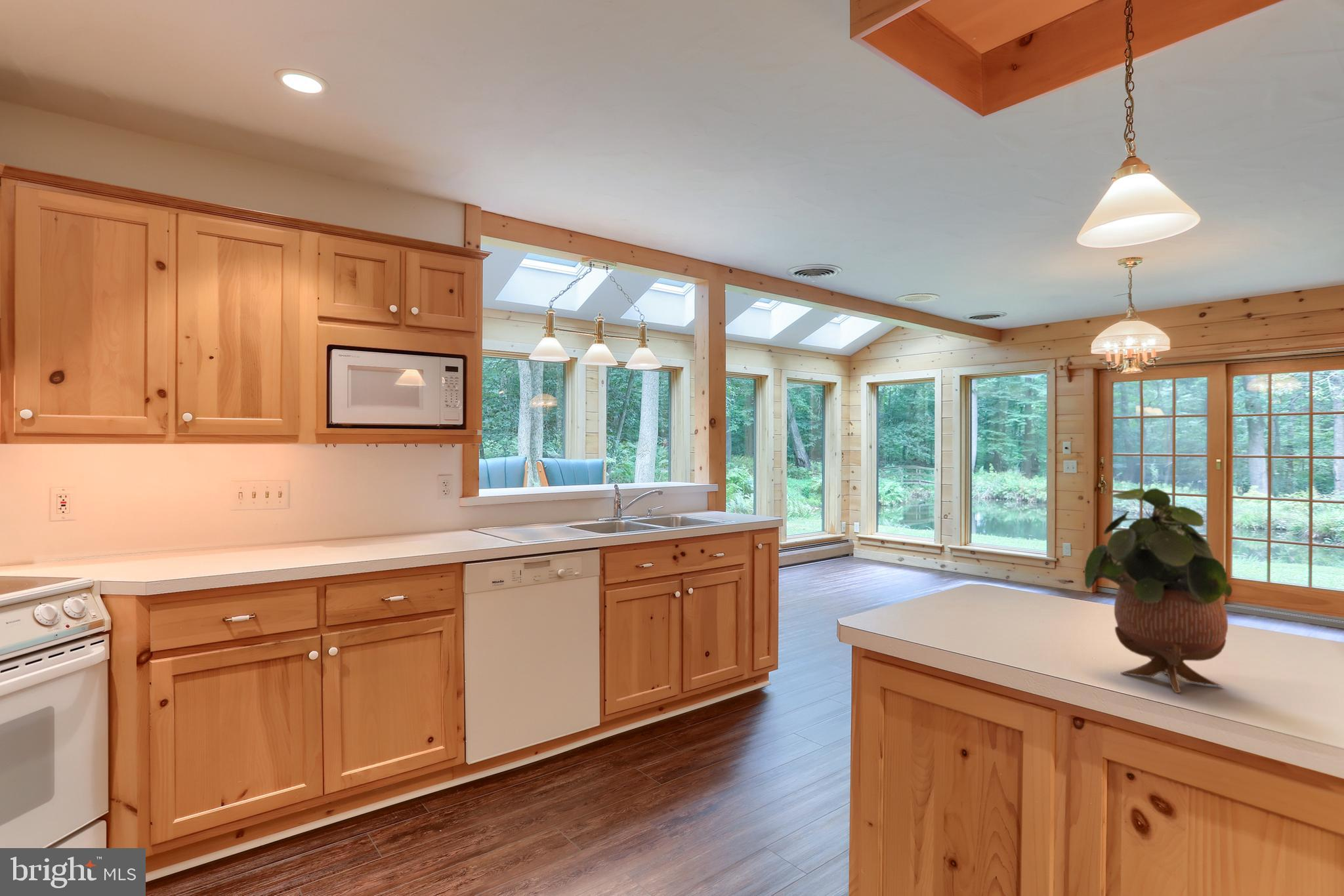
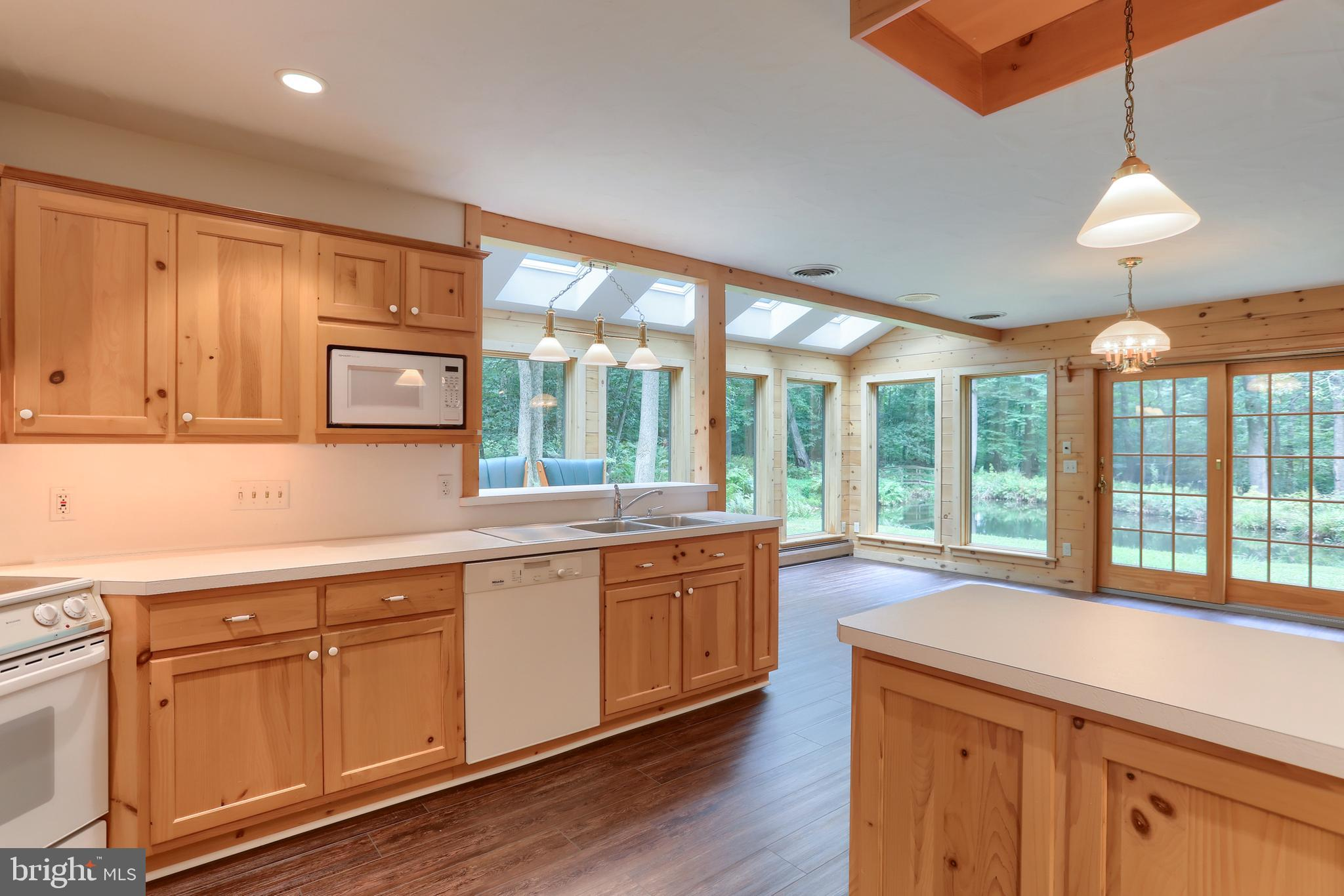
- potted plant (1155, 582)
